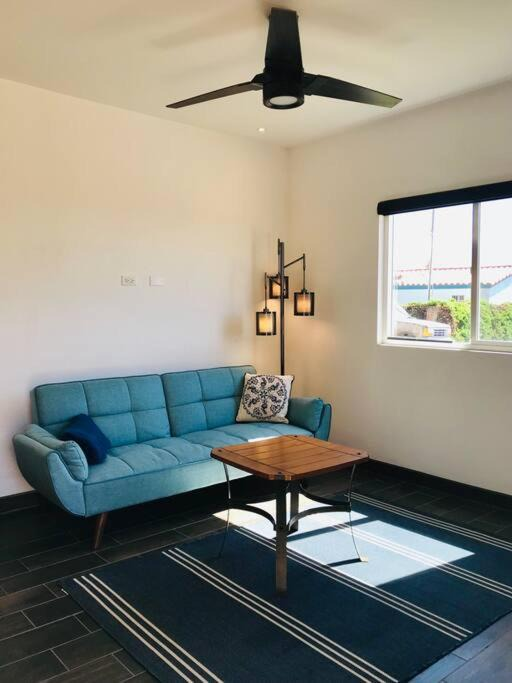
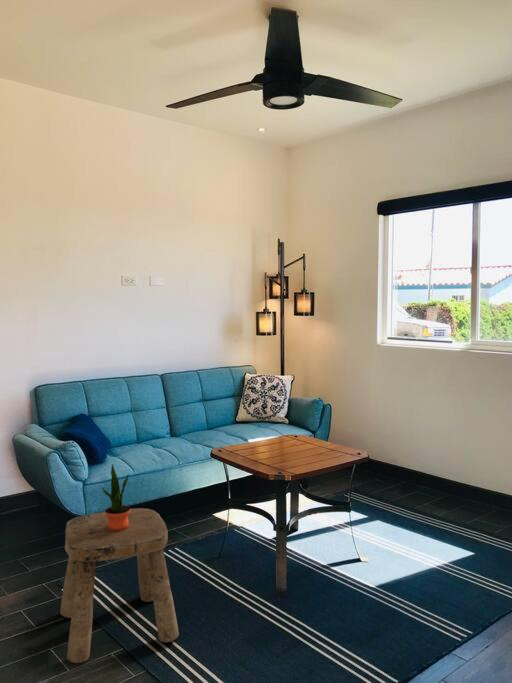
+ stool (116, 558)
+ potted plant (115, 497)
